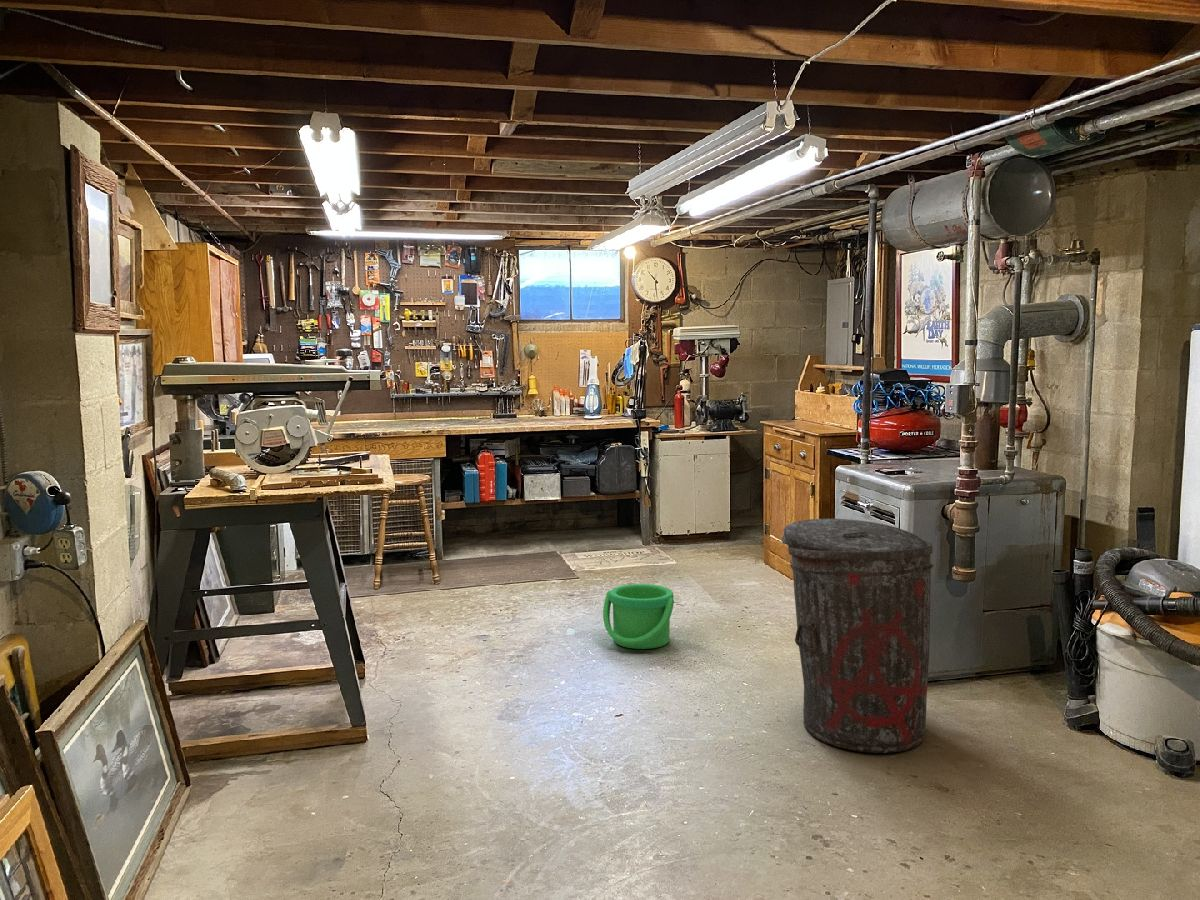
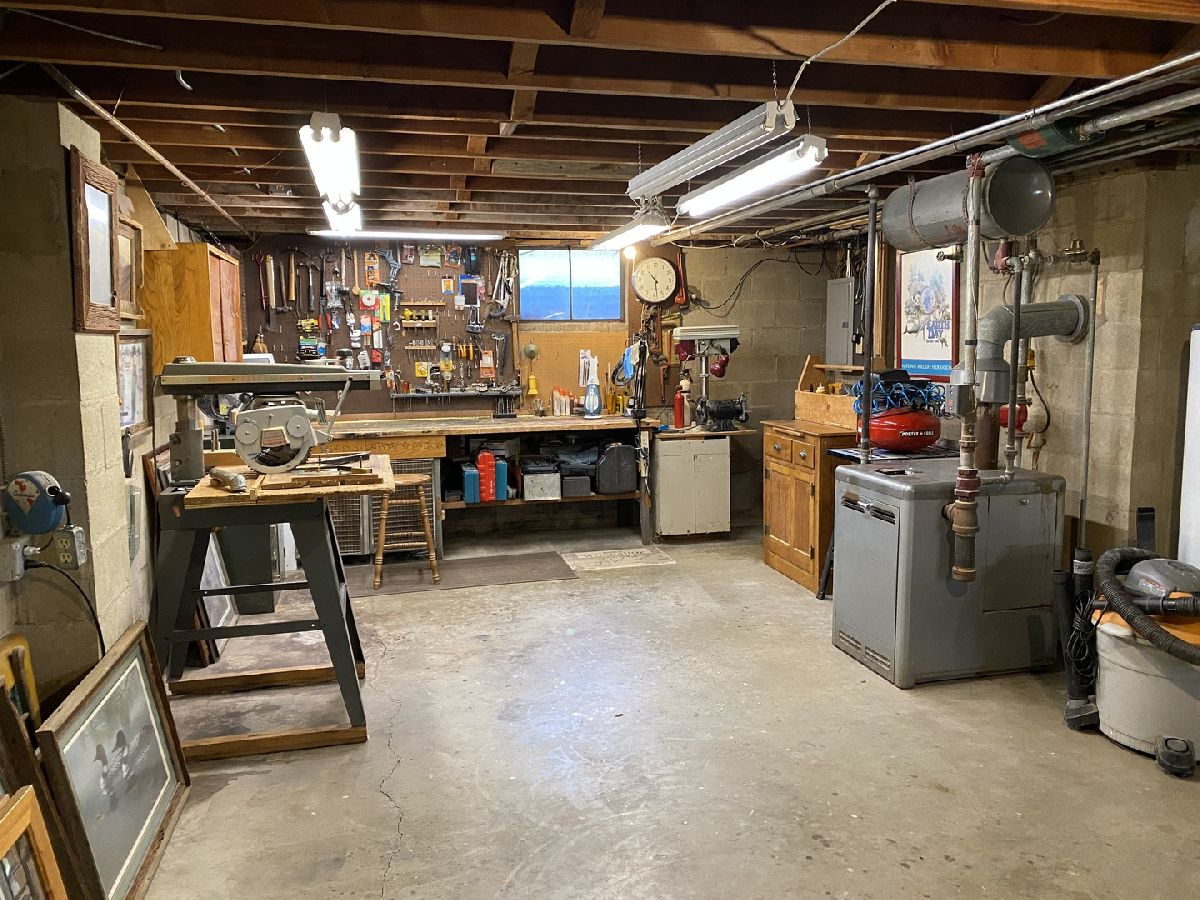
- bucket (639, 617)
- trash can (854, 626)
